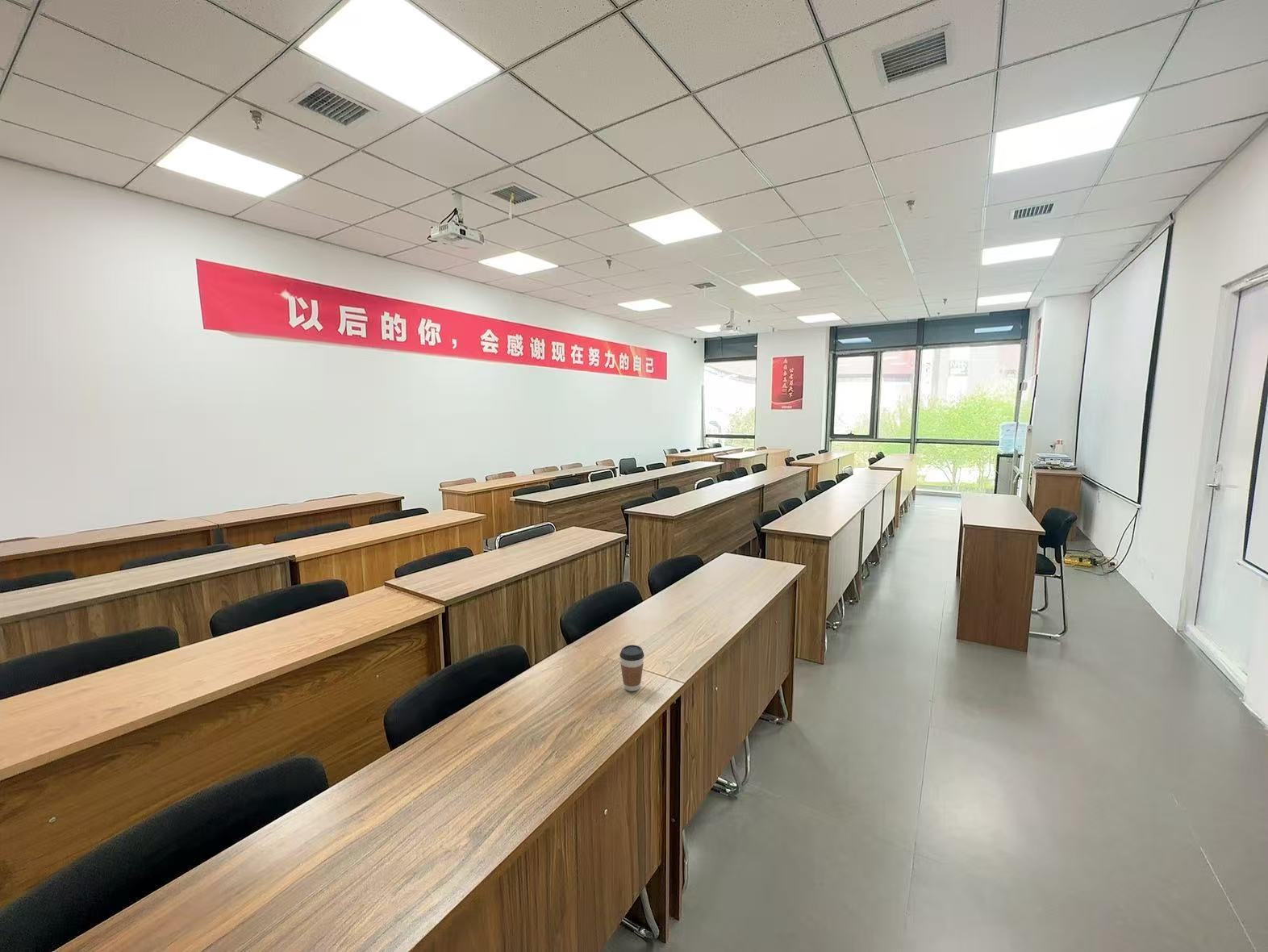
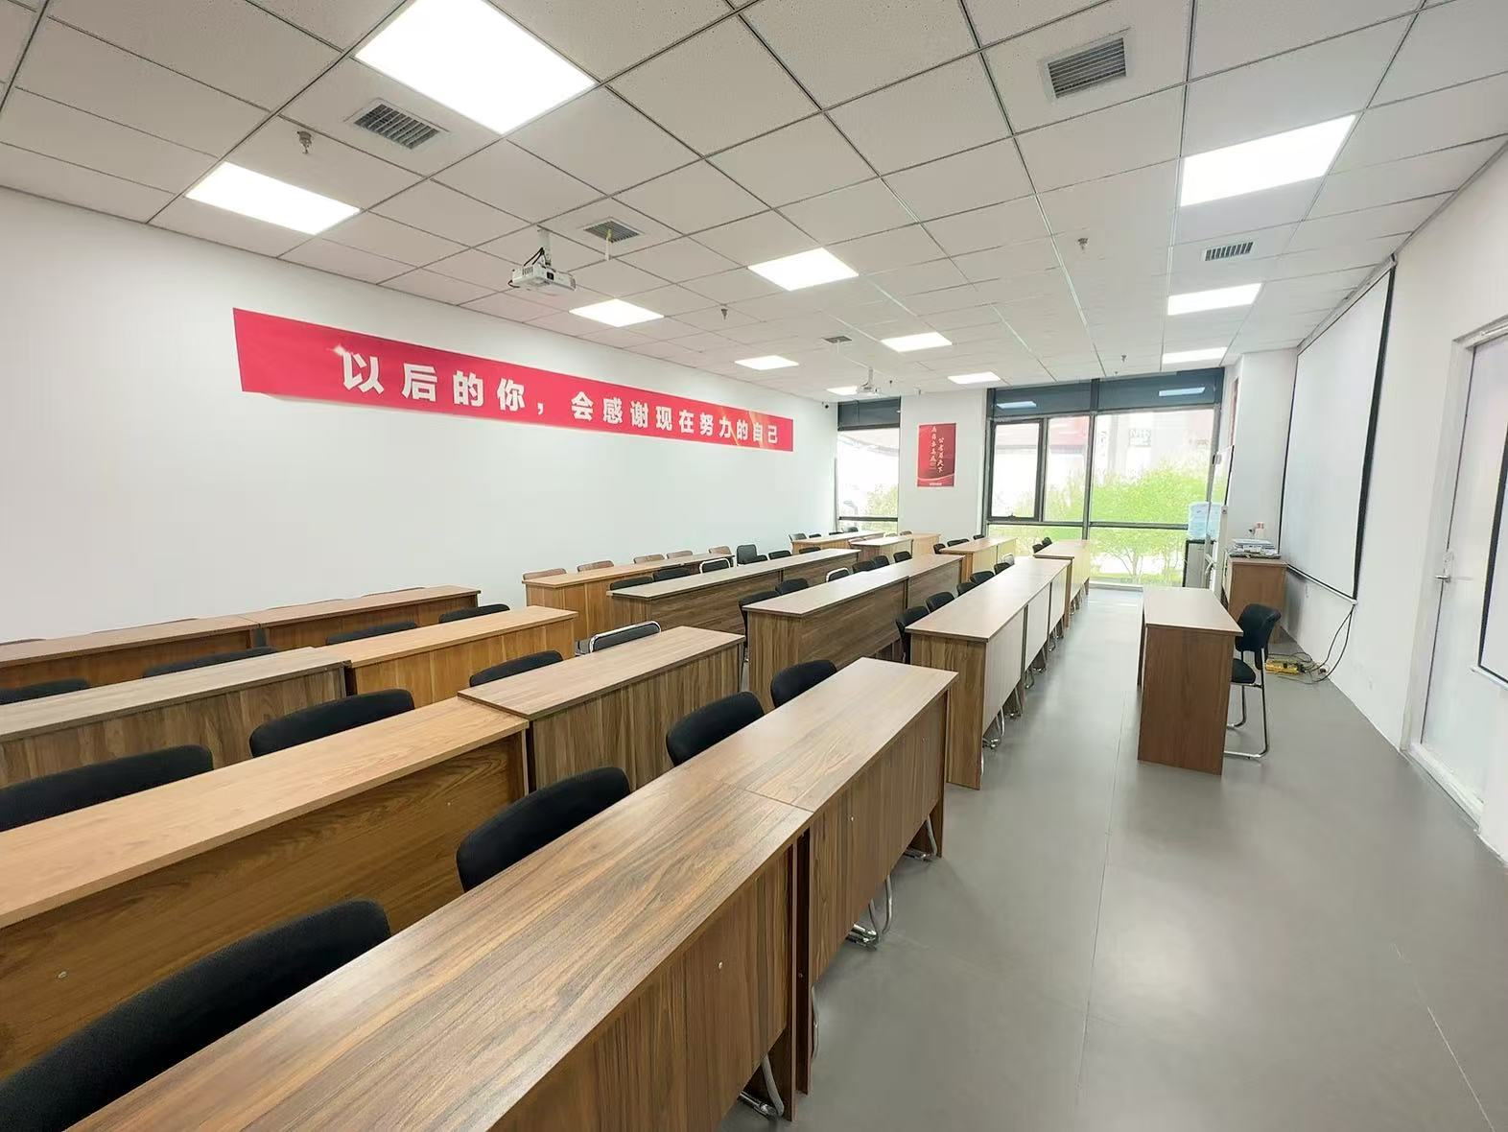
- coffee cup (632, 668)
